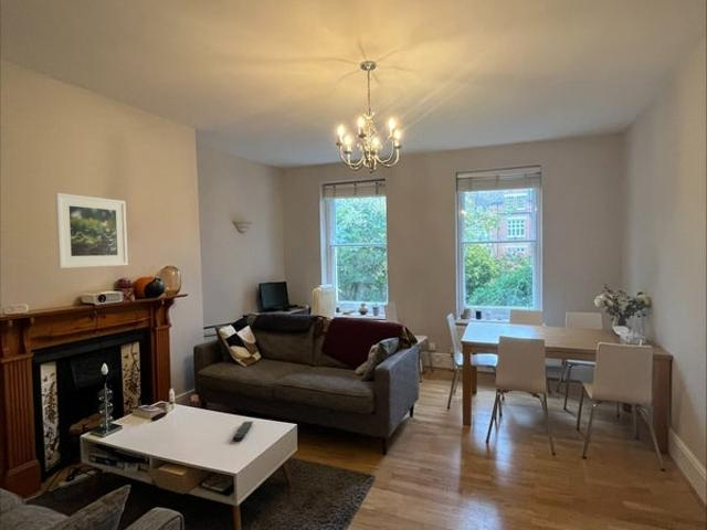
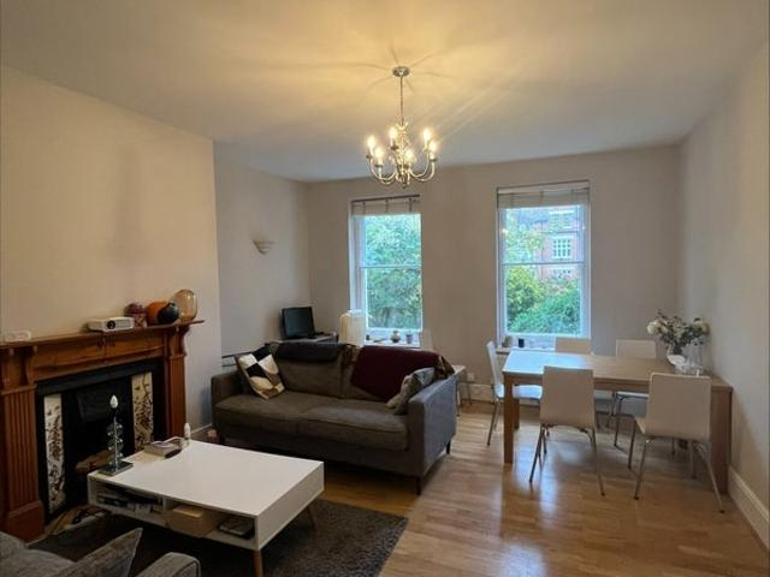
- remote control (243, 430)
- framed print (94, 232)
